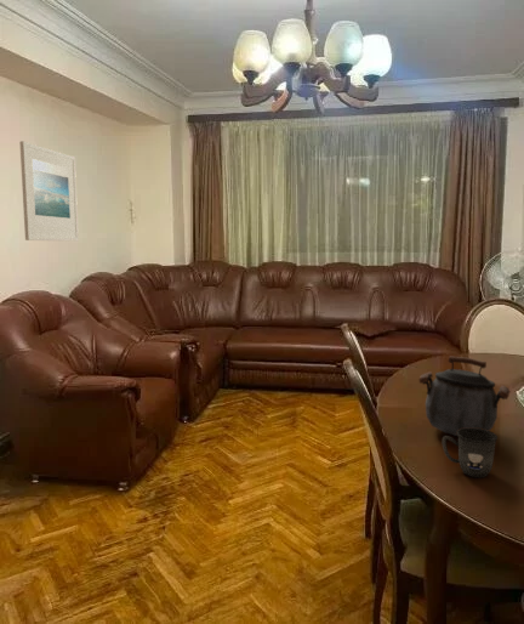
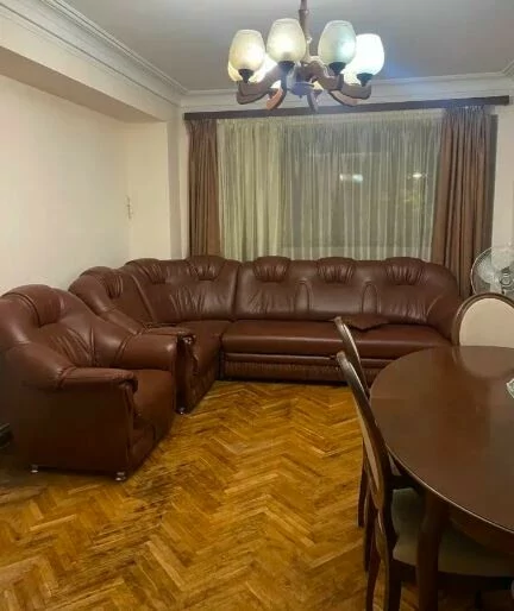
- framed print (51, 195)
- mug (468, 452)
- kettle (463, 396)
